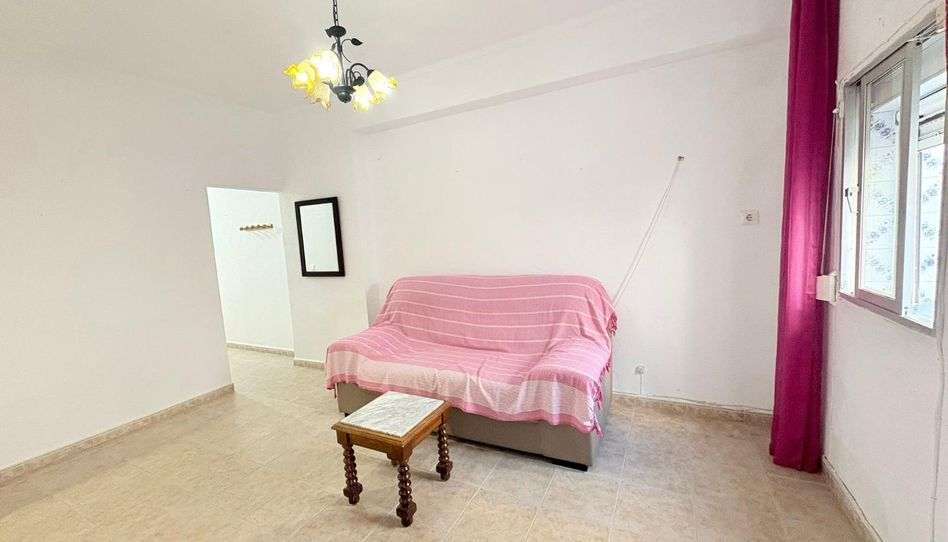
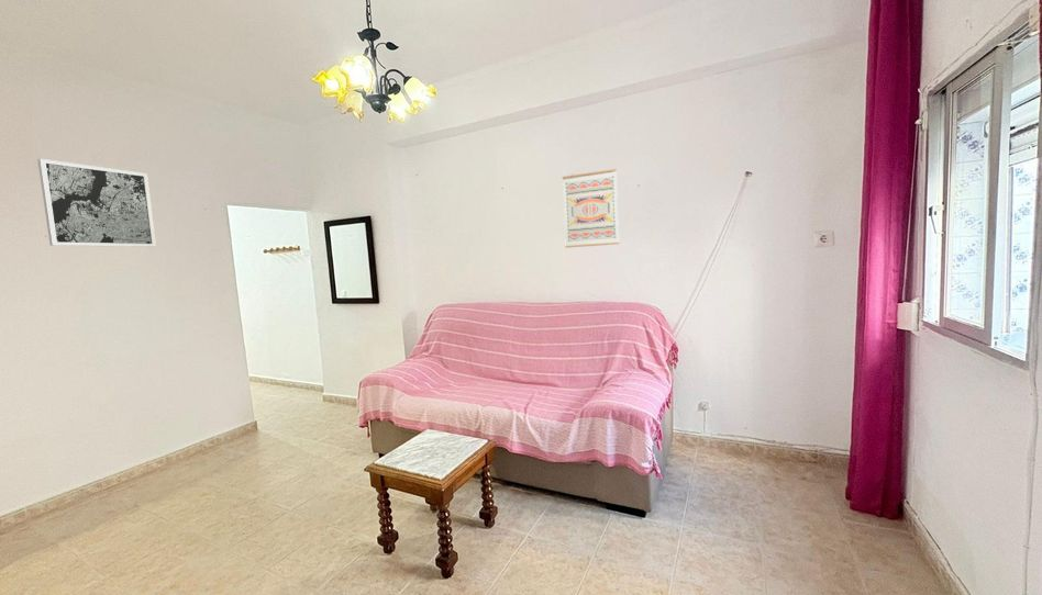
+ wall art (590, 210)
+ wall art (101, 206)
